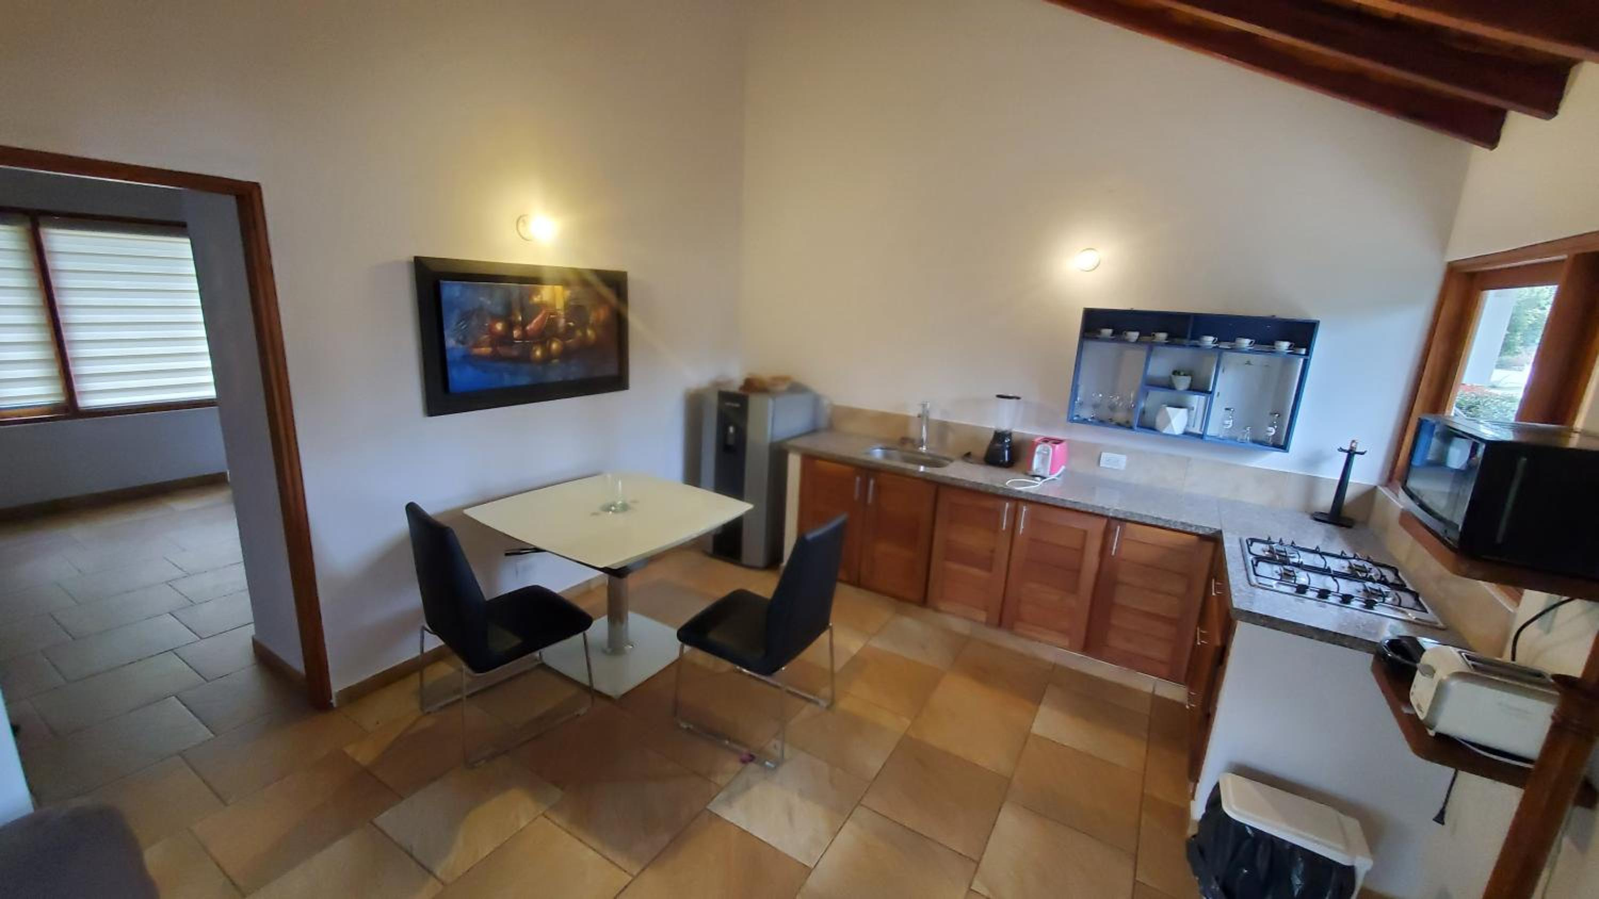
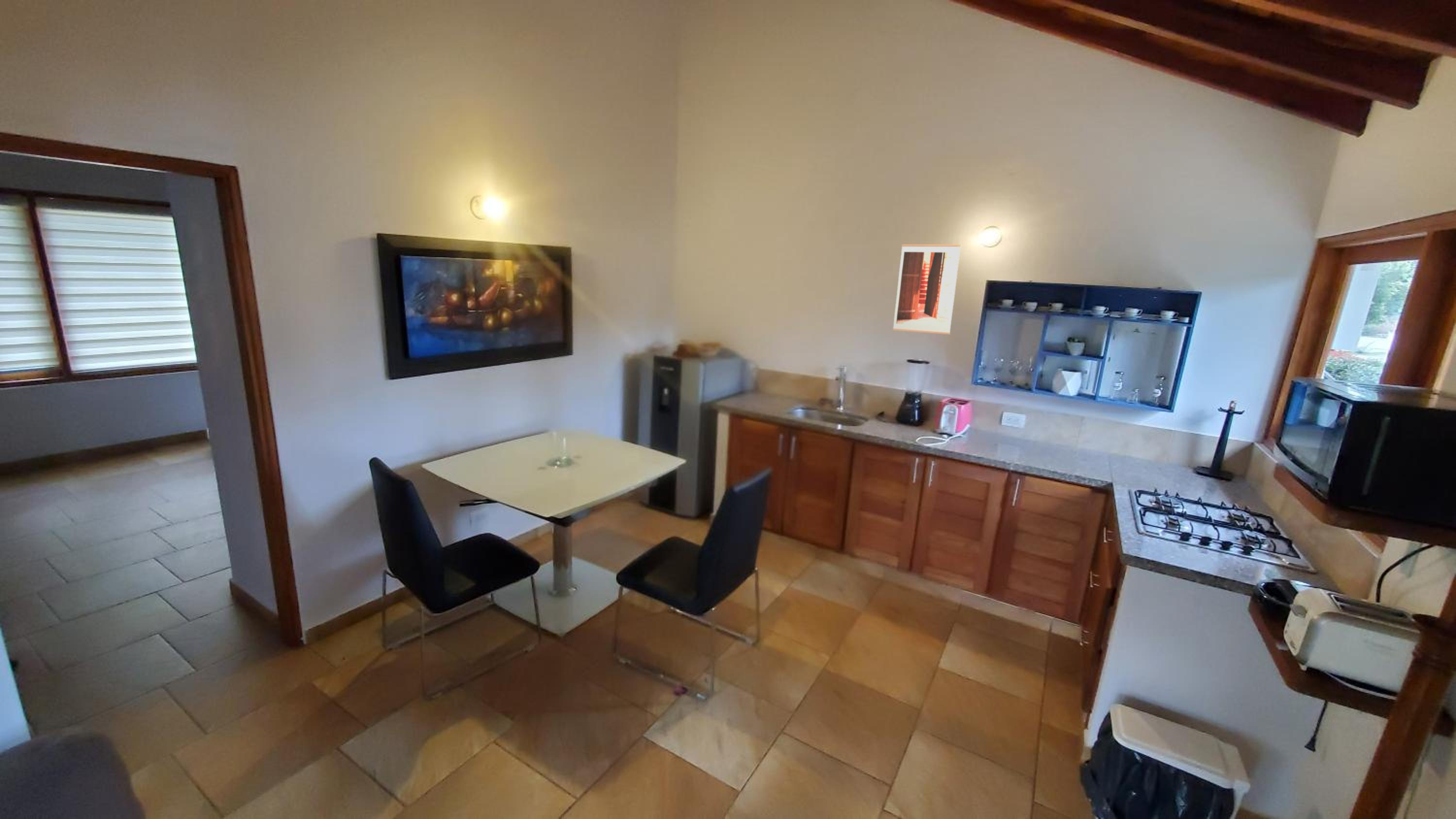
+ wall art (926, 289)
